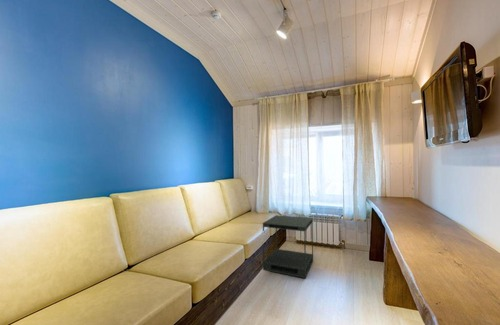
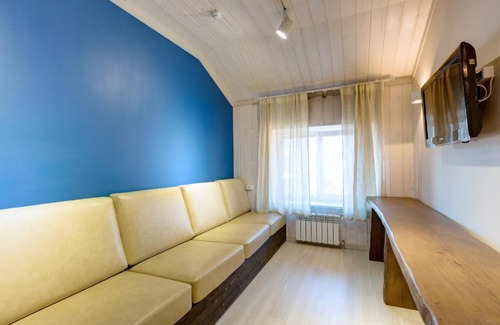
- side table (287, 250)
